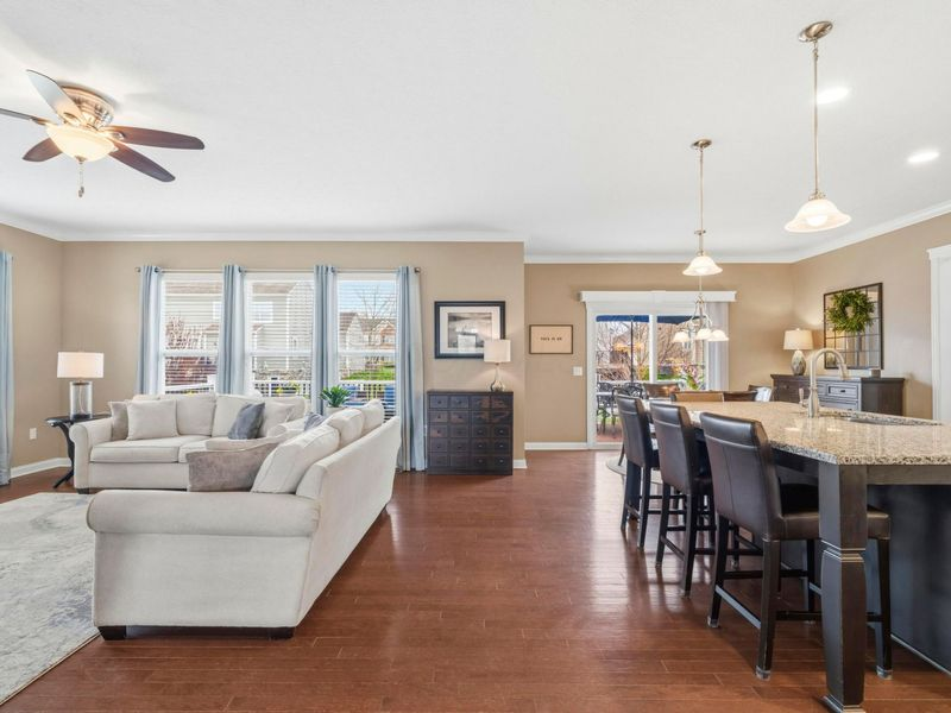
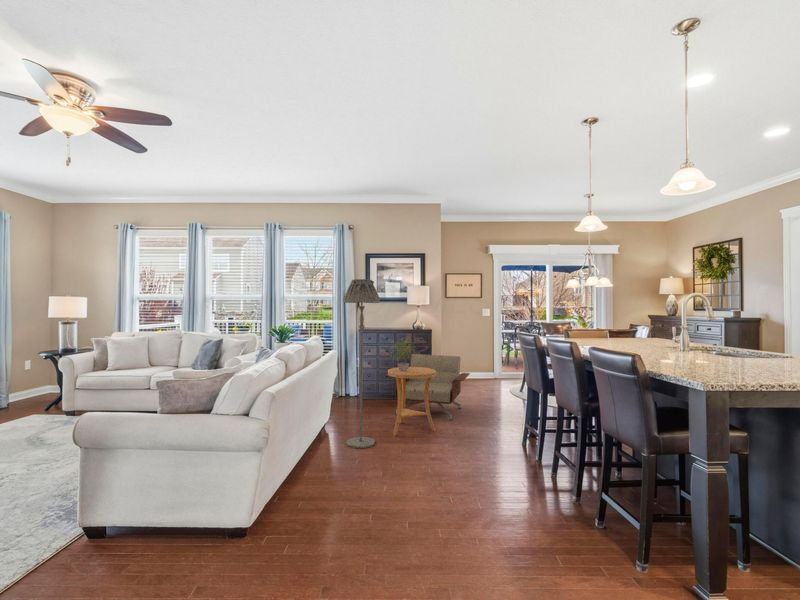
+ armchair (430, 383)
+ potted plant (402, 353)
+ floor lamp (361, 361)
+ side table (405, 399)
